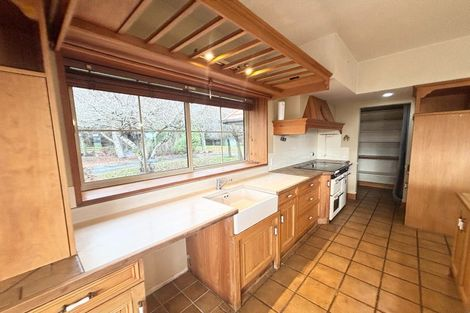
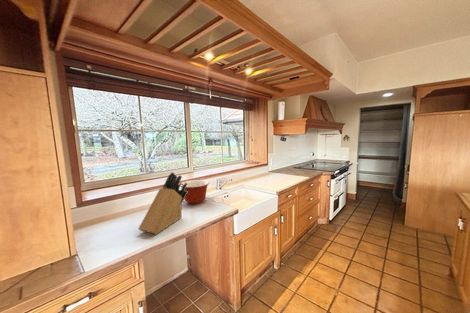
+ mixing bowl (195, 192)
+ knife block (165, 198)
